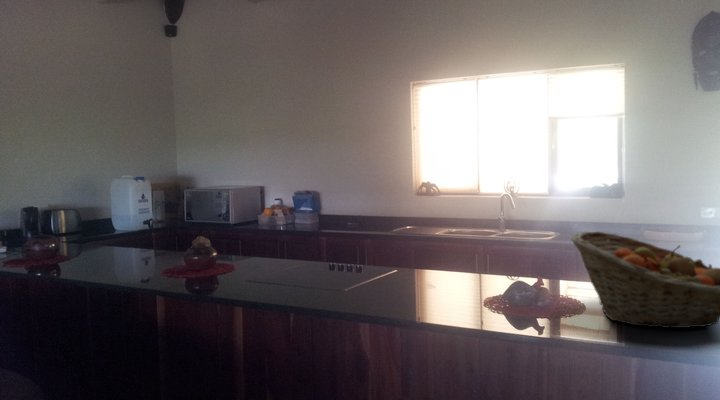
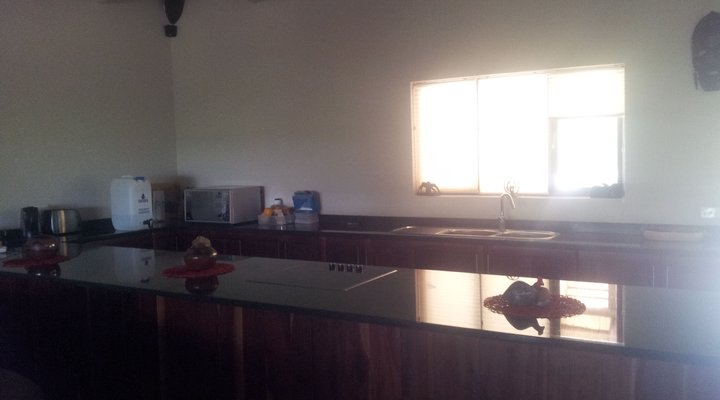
- fruit basket (651, 274)
